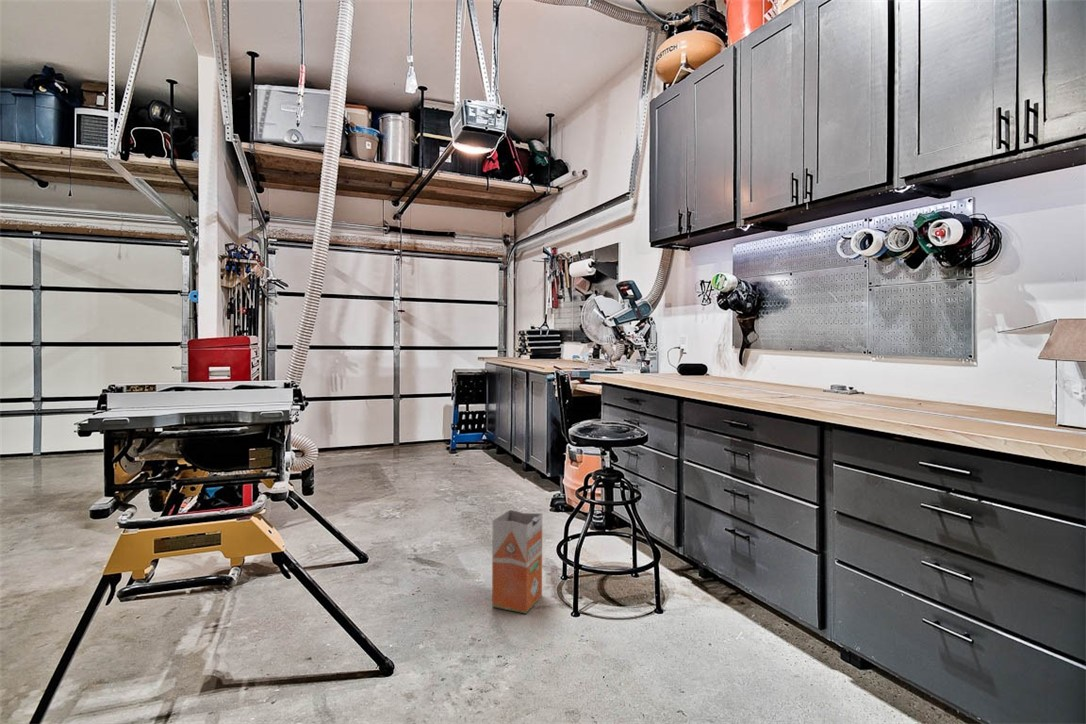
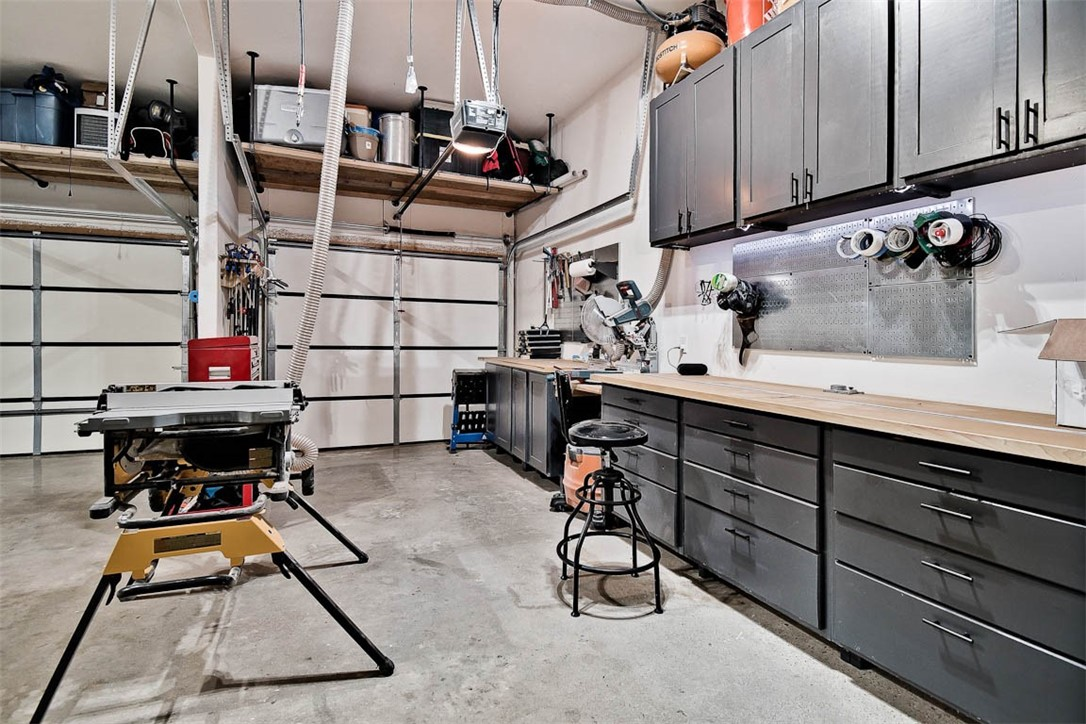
- waste bin (520, 557)
